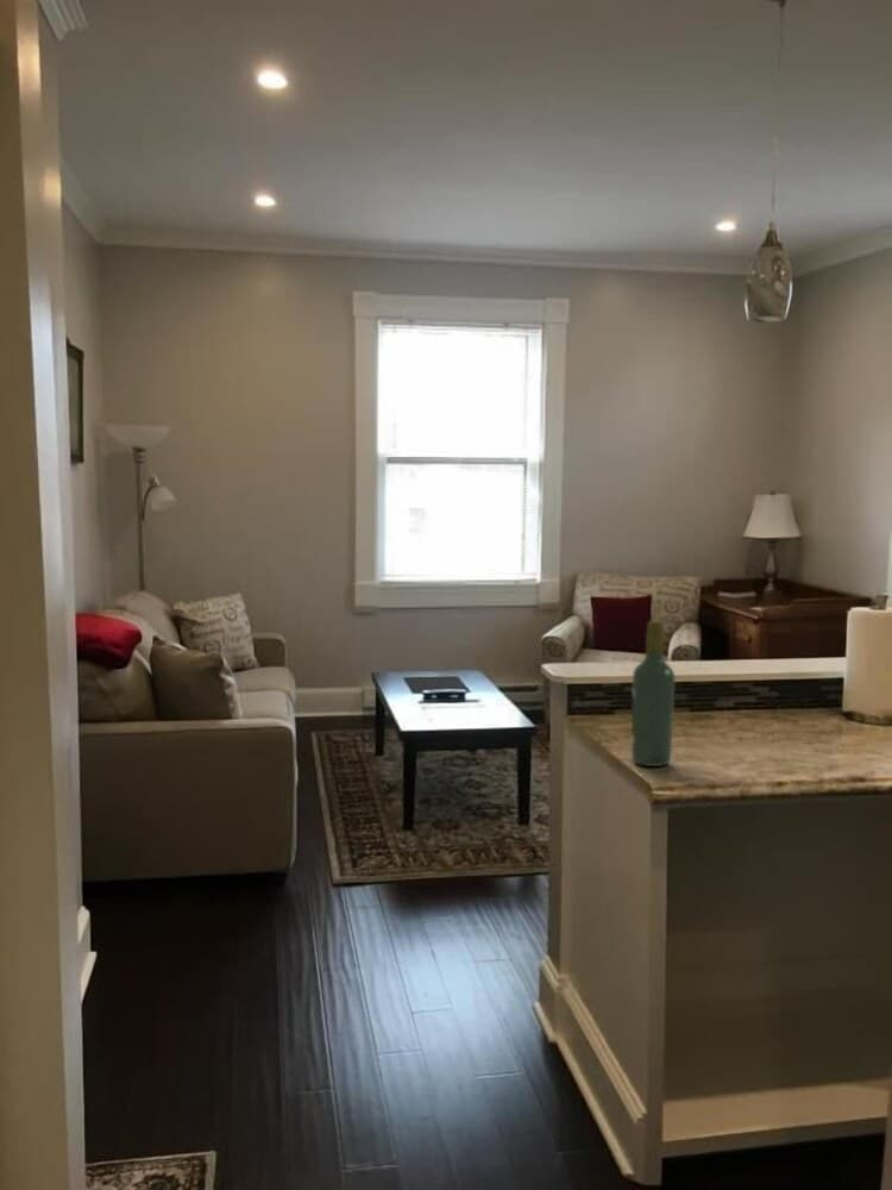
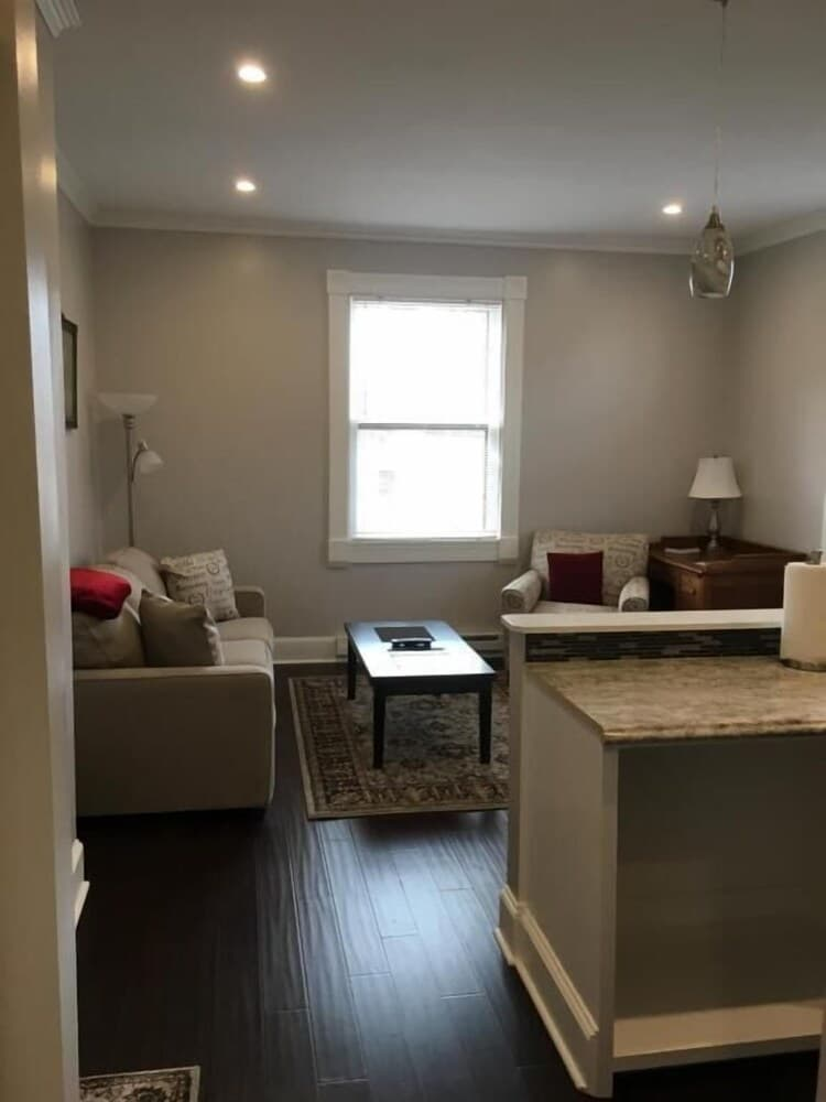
- wine bottle (653, 691)
